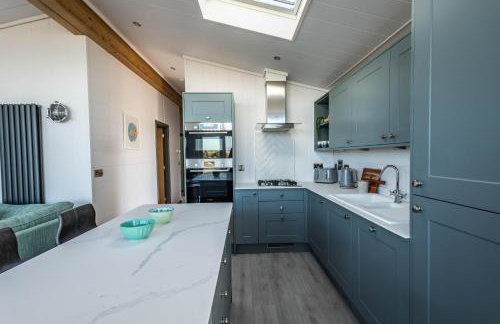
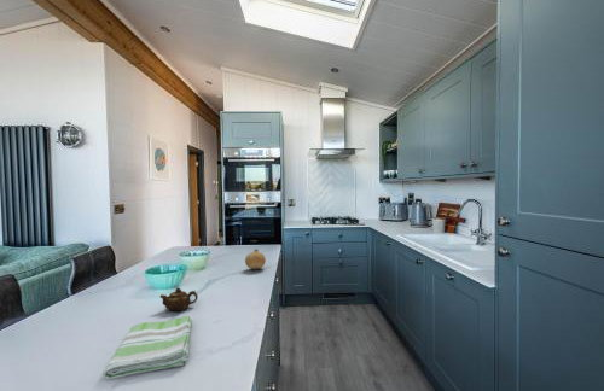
+ dish towel (155, 340)
+ fruit (255, 258)
+ teapot (179, 297)
